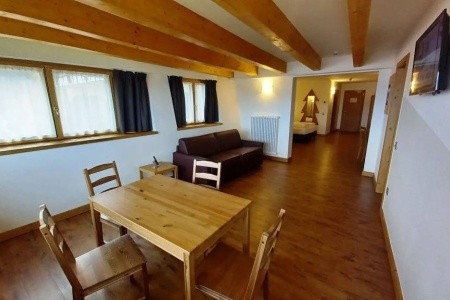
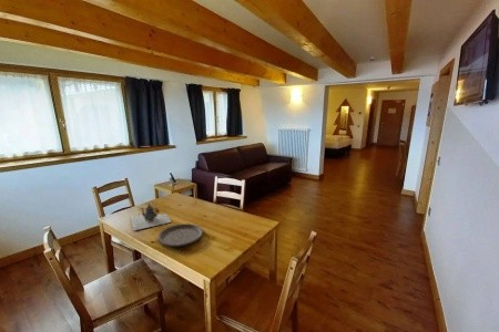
+ teapot (149, 210)
+ plate (181, 235)
